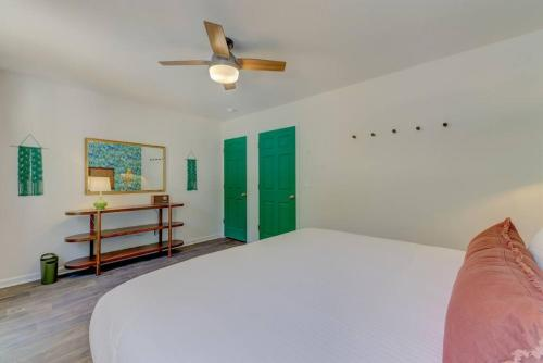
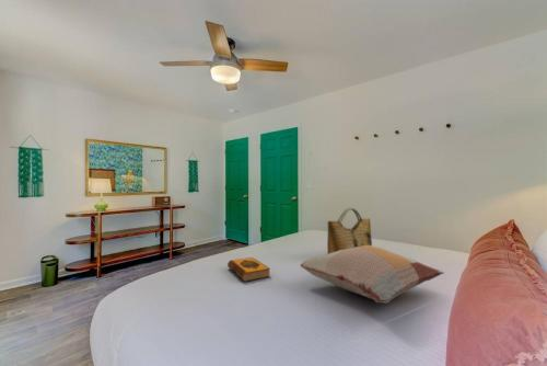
+ decorative pillow (366, 267)
+ hardback book (247, 267)
+ grocery bag (349, 232)
